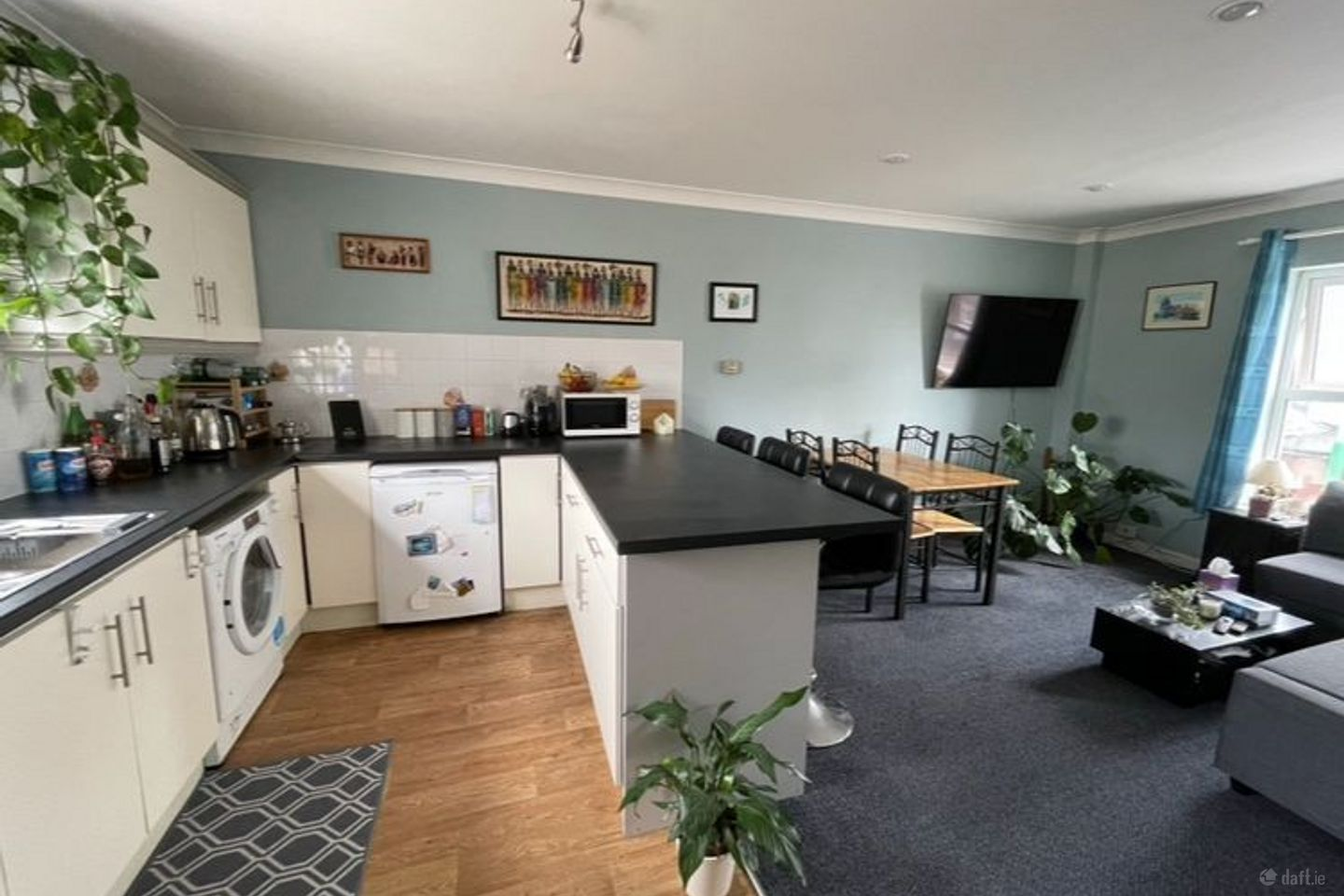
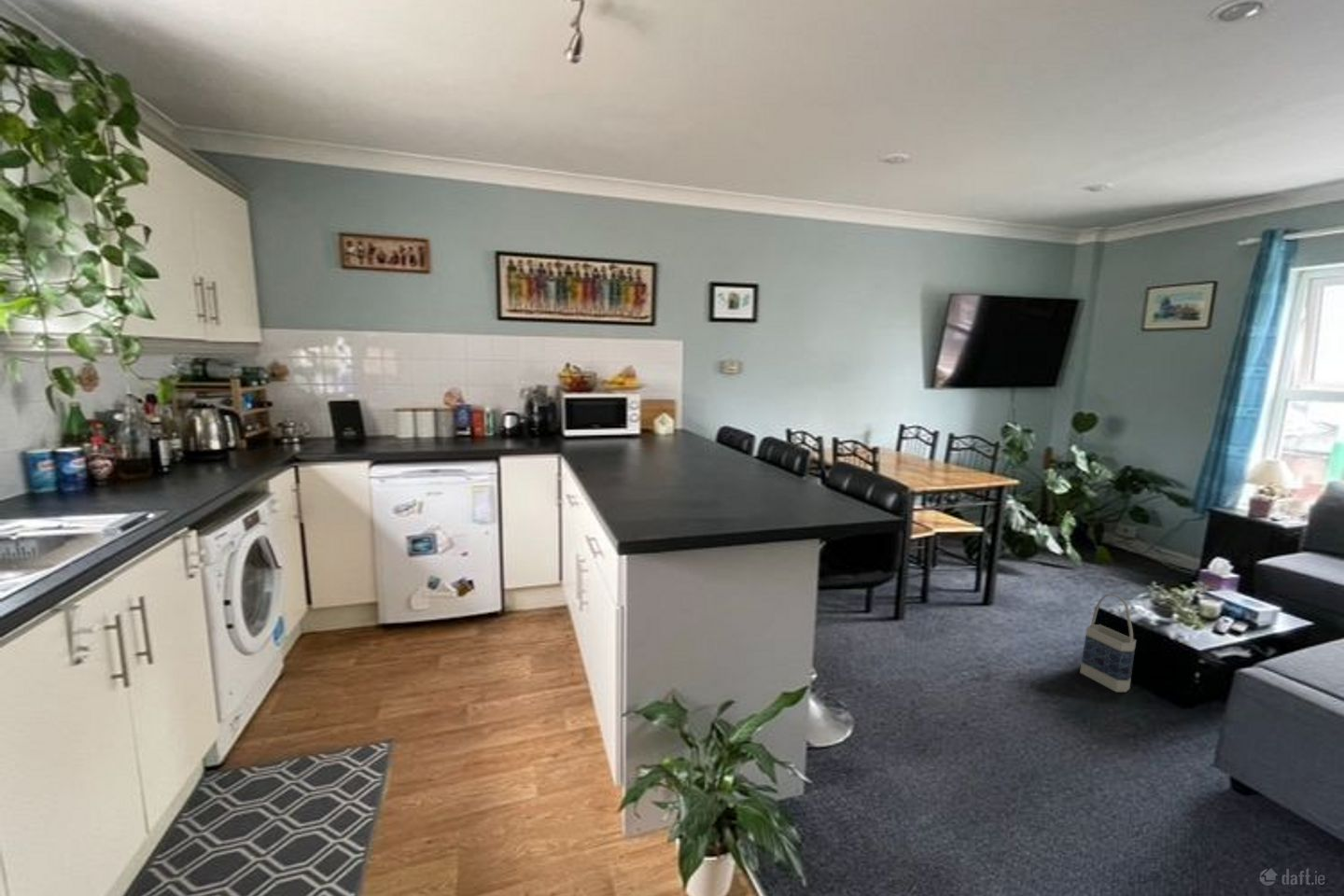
+ bag (1110, 638)
